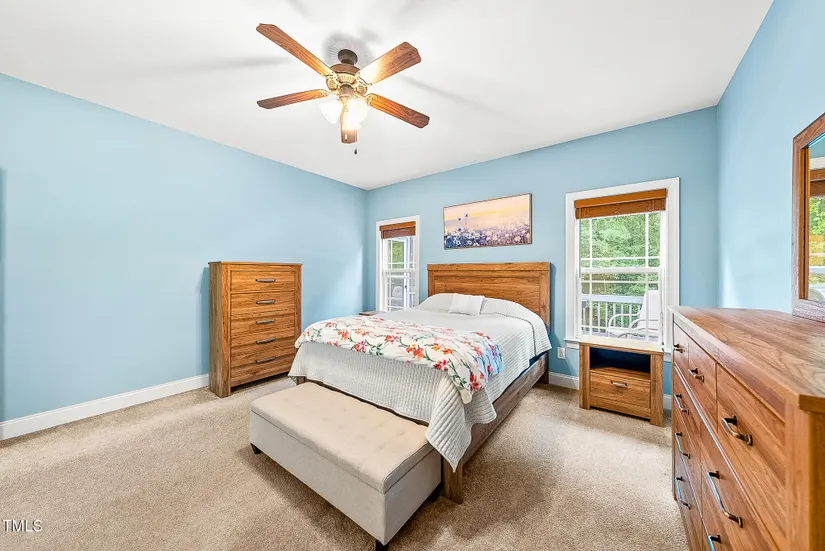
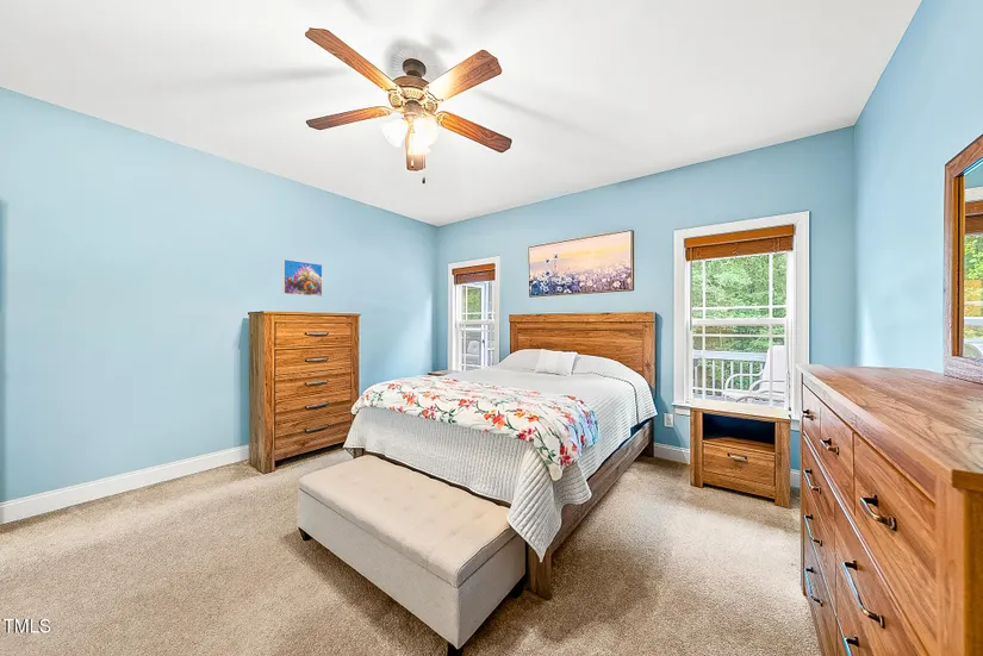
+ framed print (303, 279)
